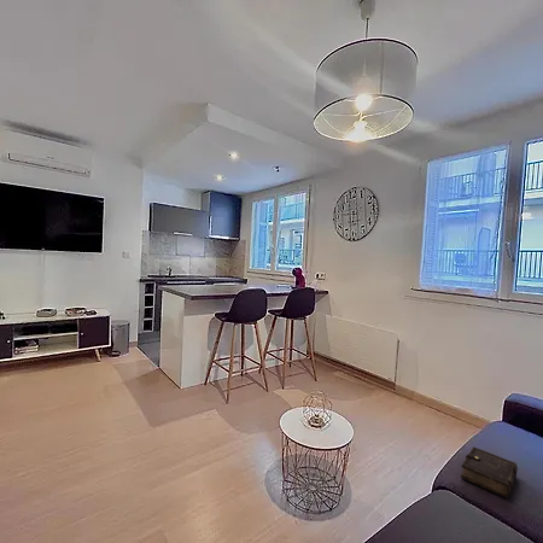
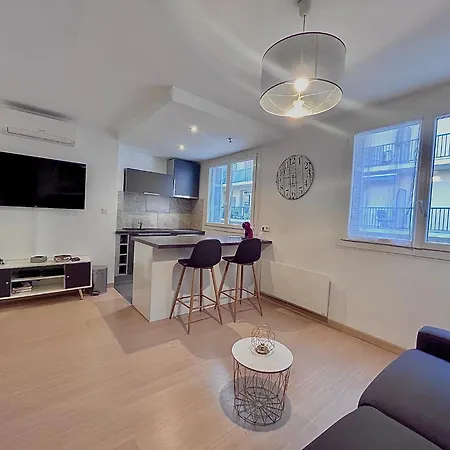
- book (490, 466)
